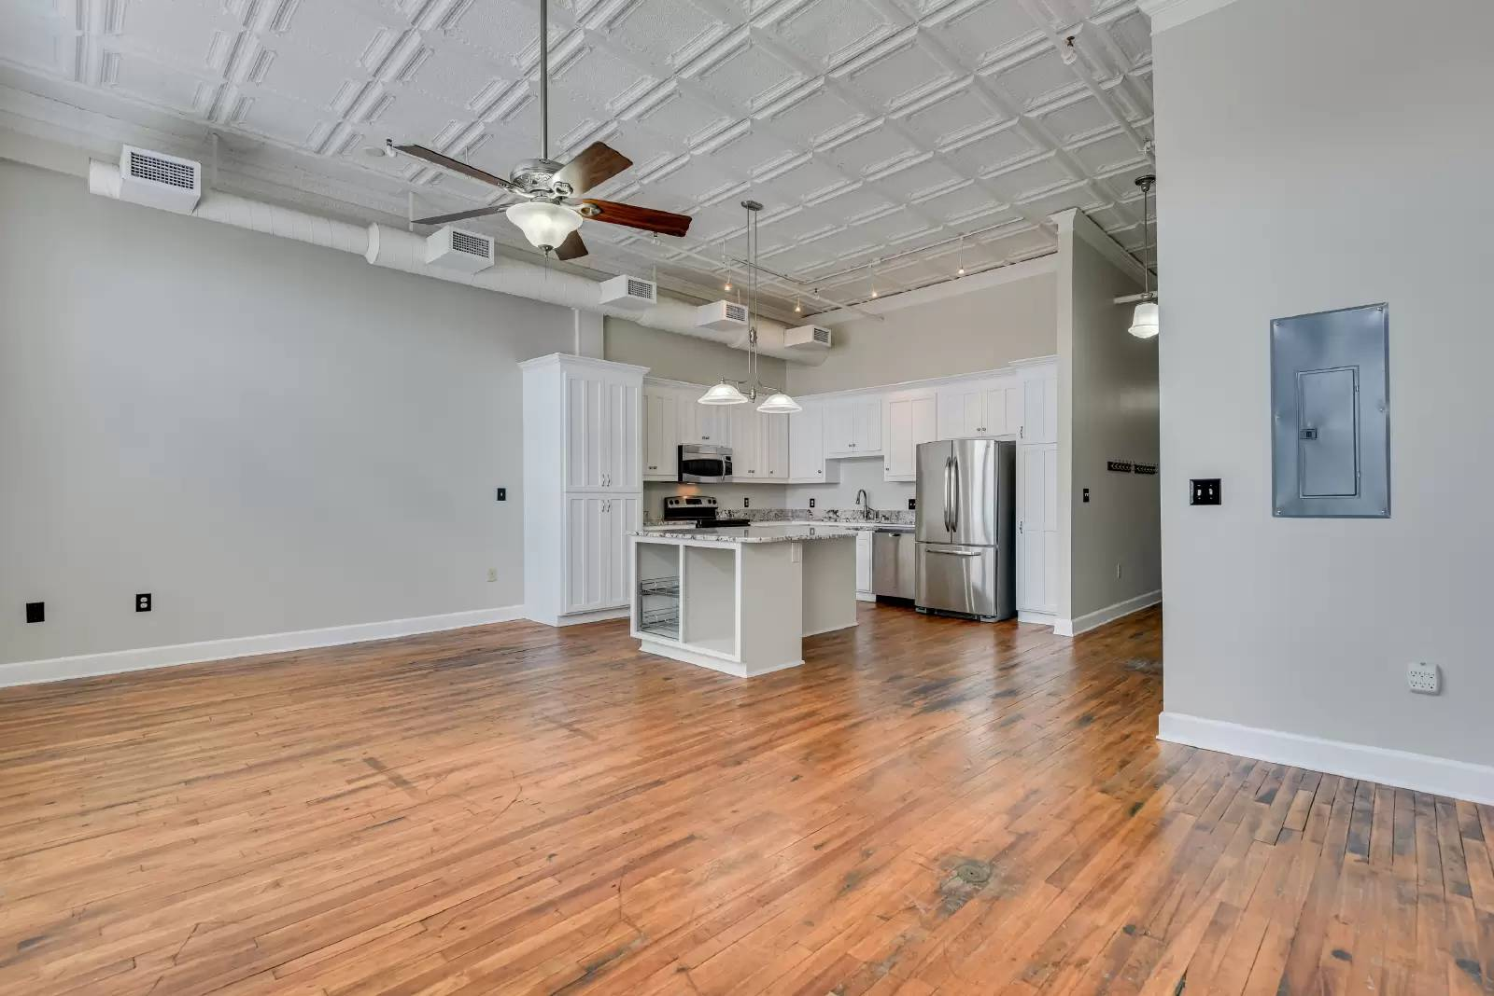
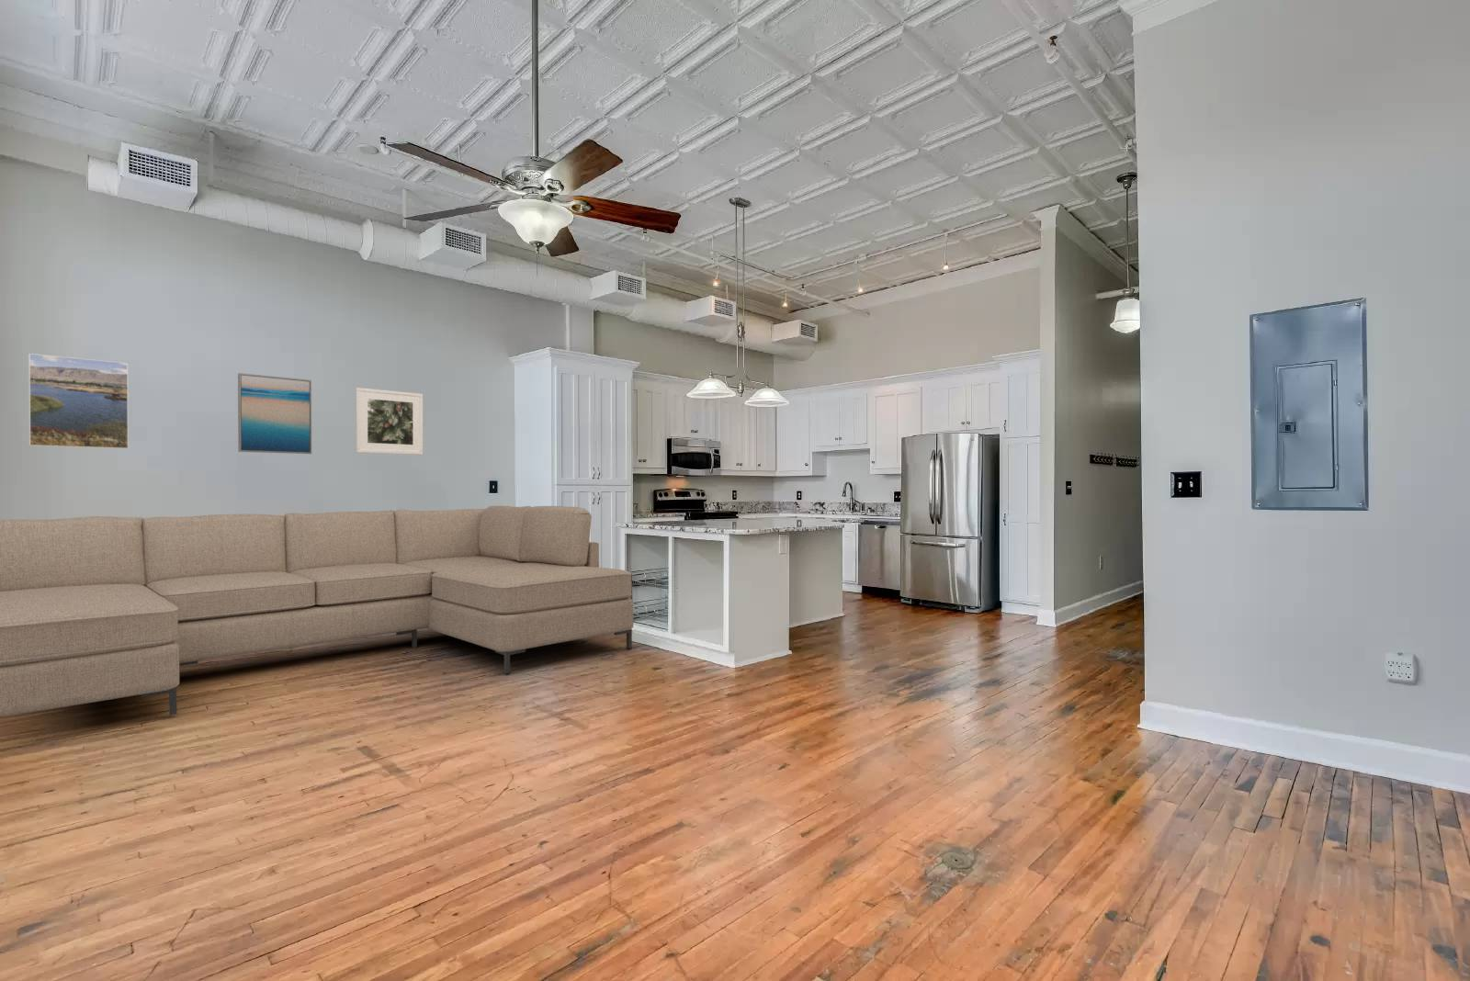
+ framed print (391, 422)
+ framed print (80, 402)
+ wall art (276, 414)
+ sofa (319, 589)
